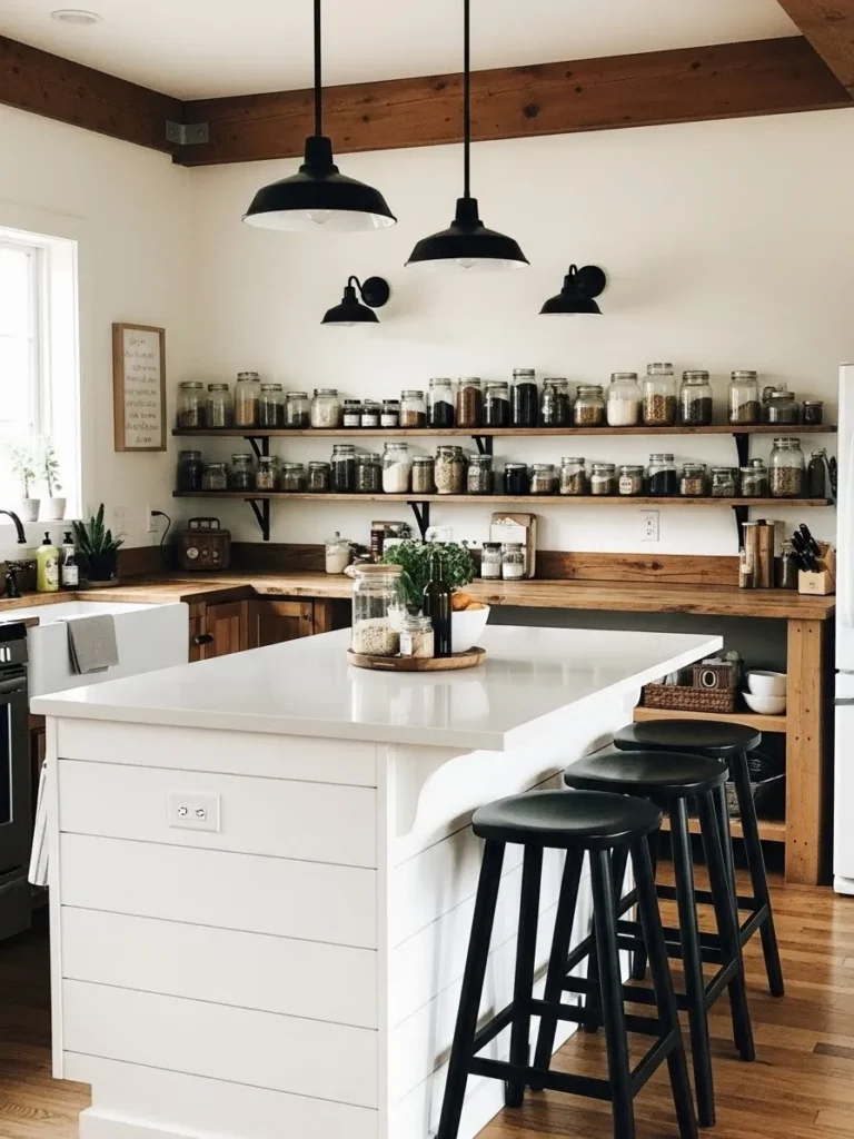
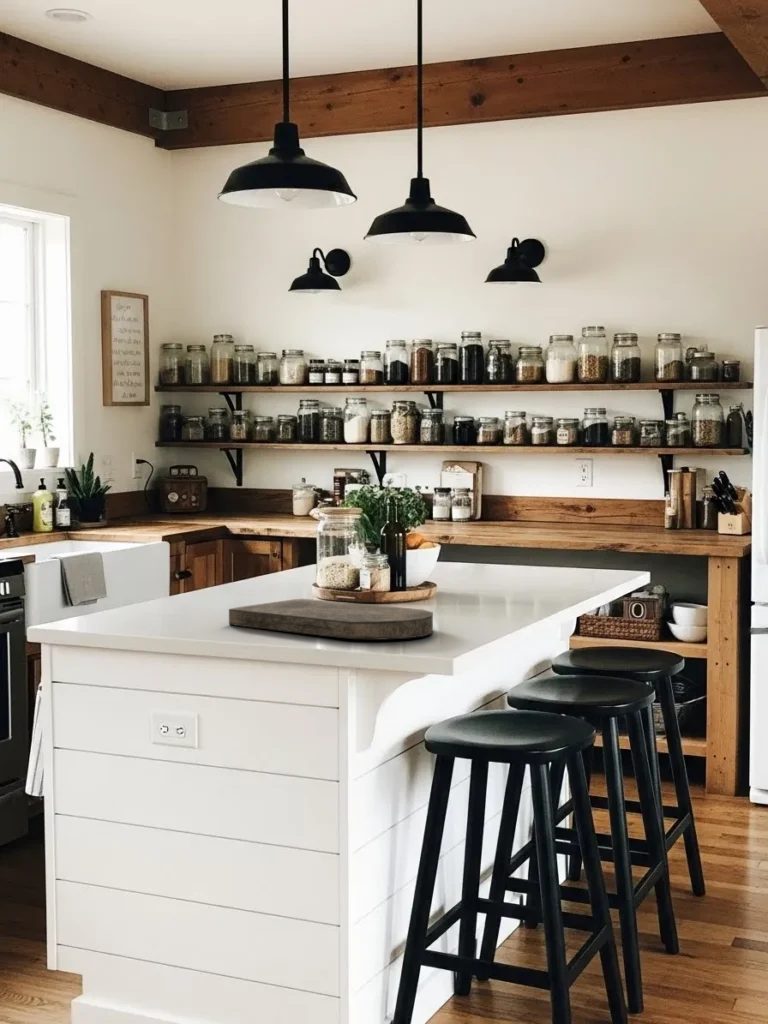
+ cutting board (341, 618)
